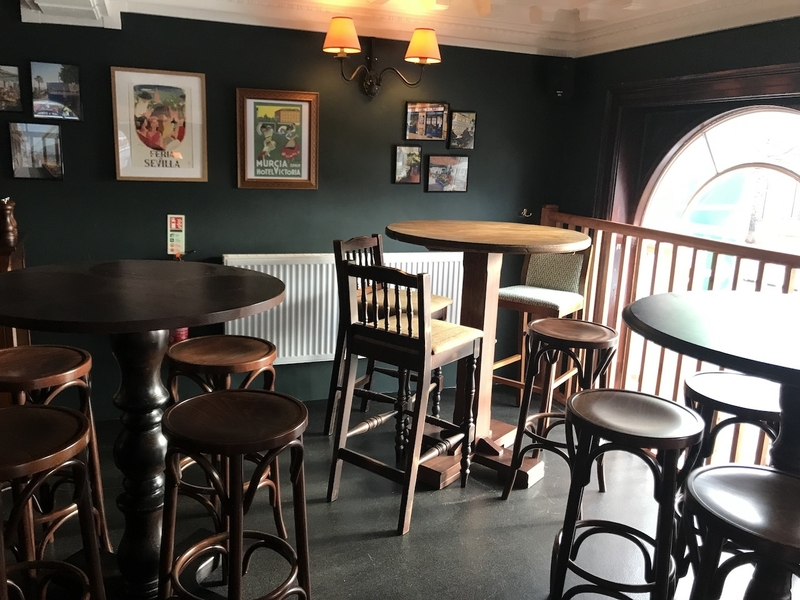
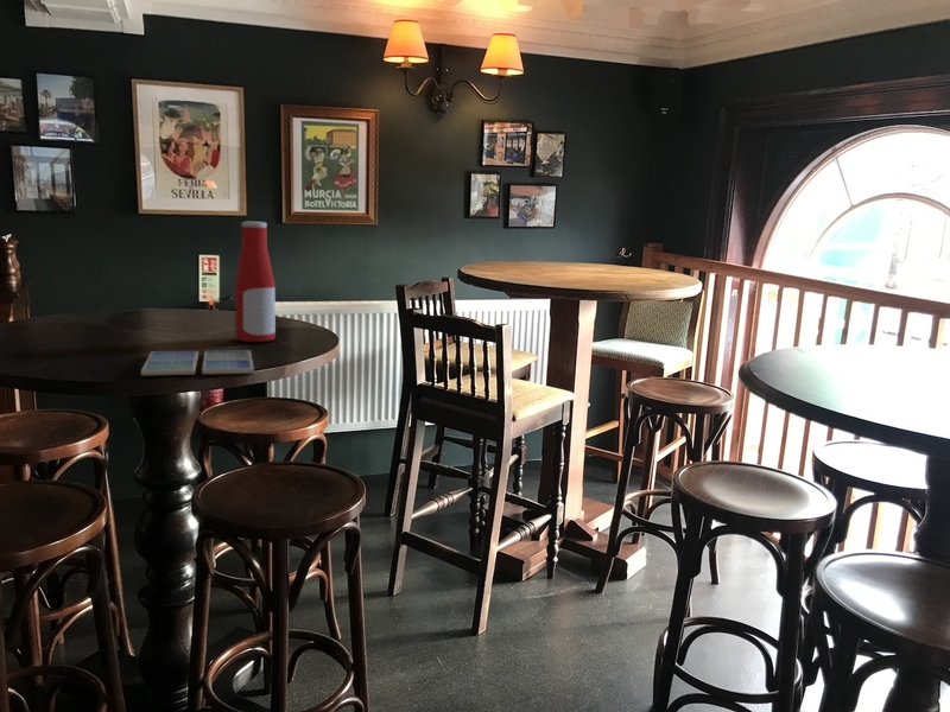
+ bottle (254, 281)
+ drink coaster (196, 362)
